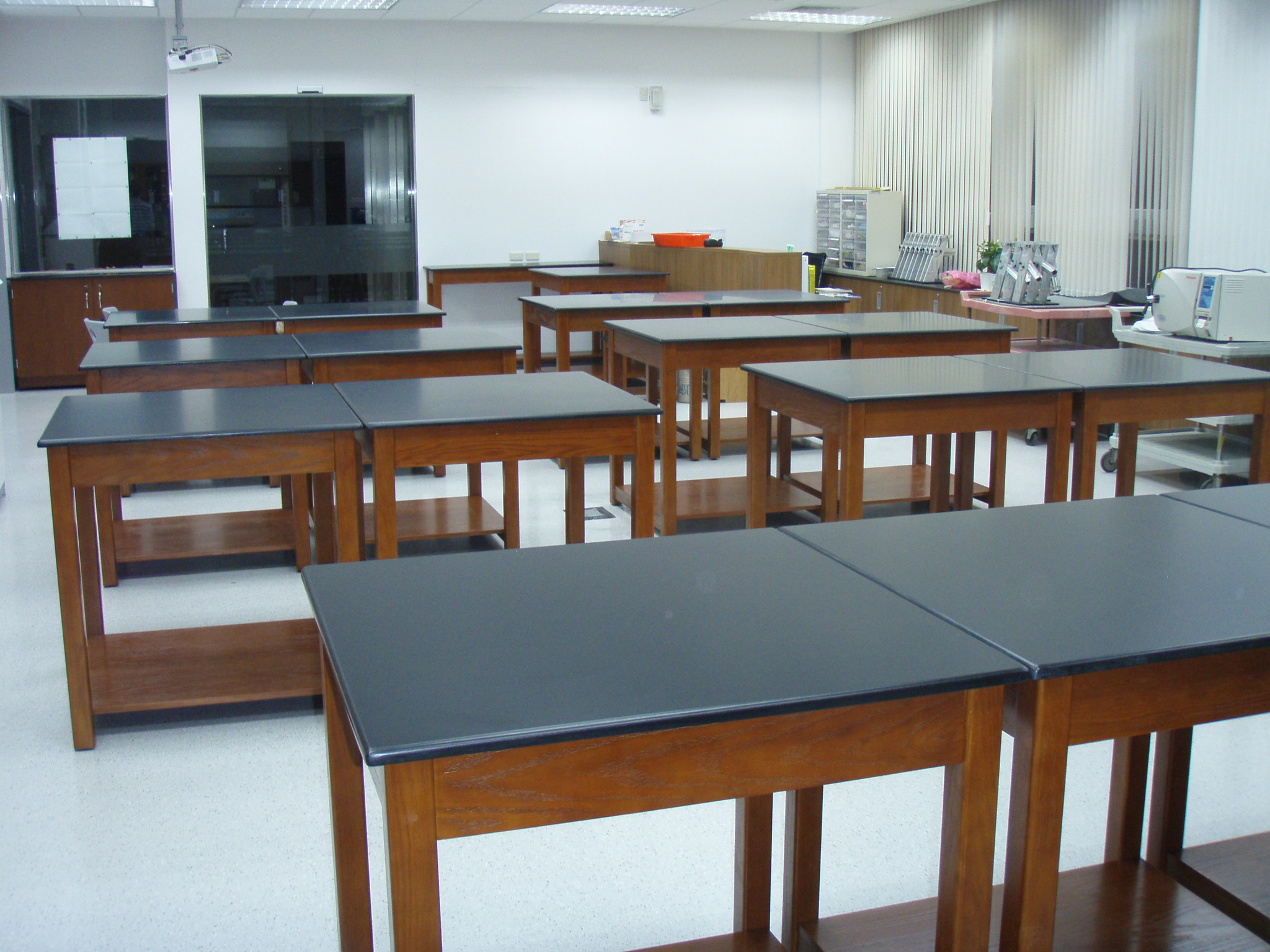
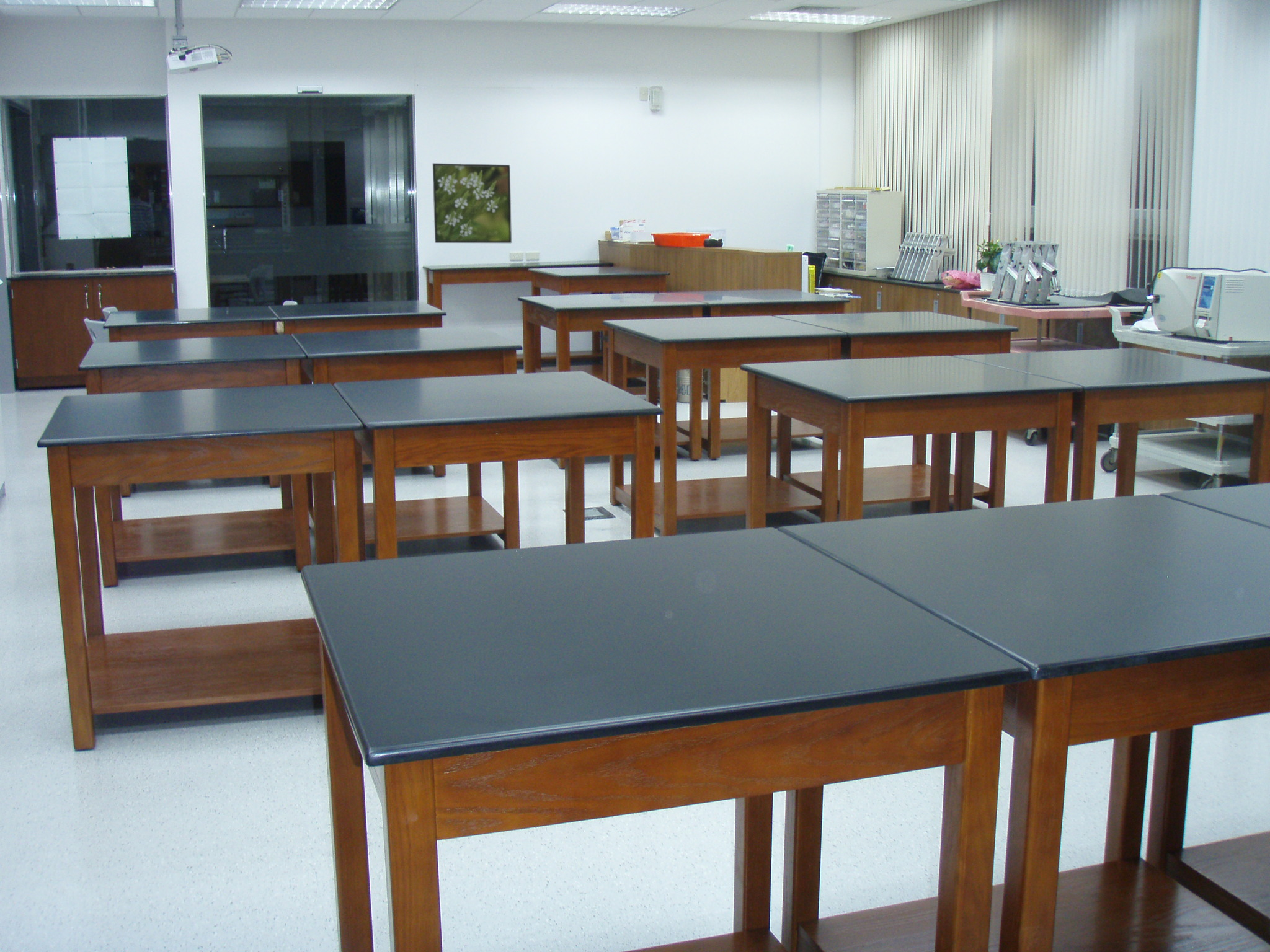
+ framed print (473, 203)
